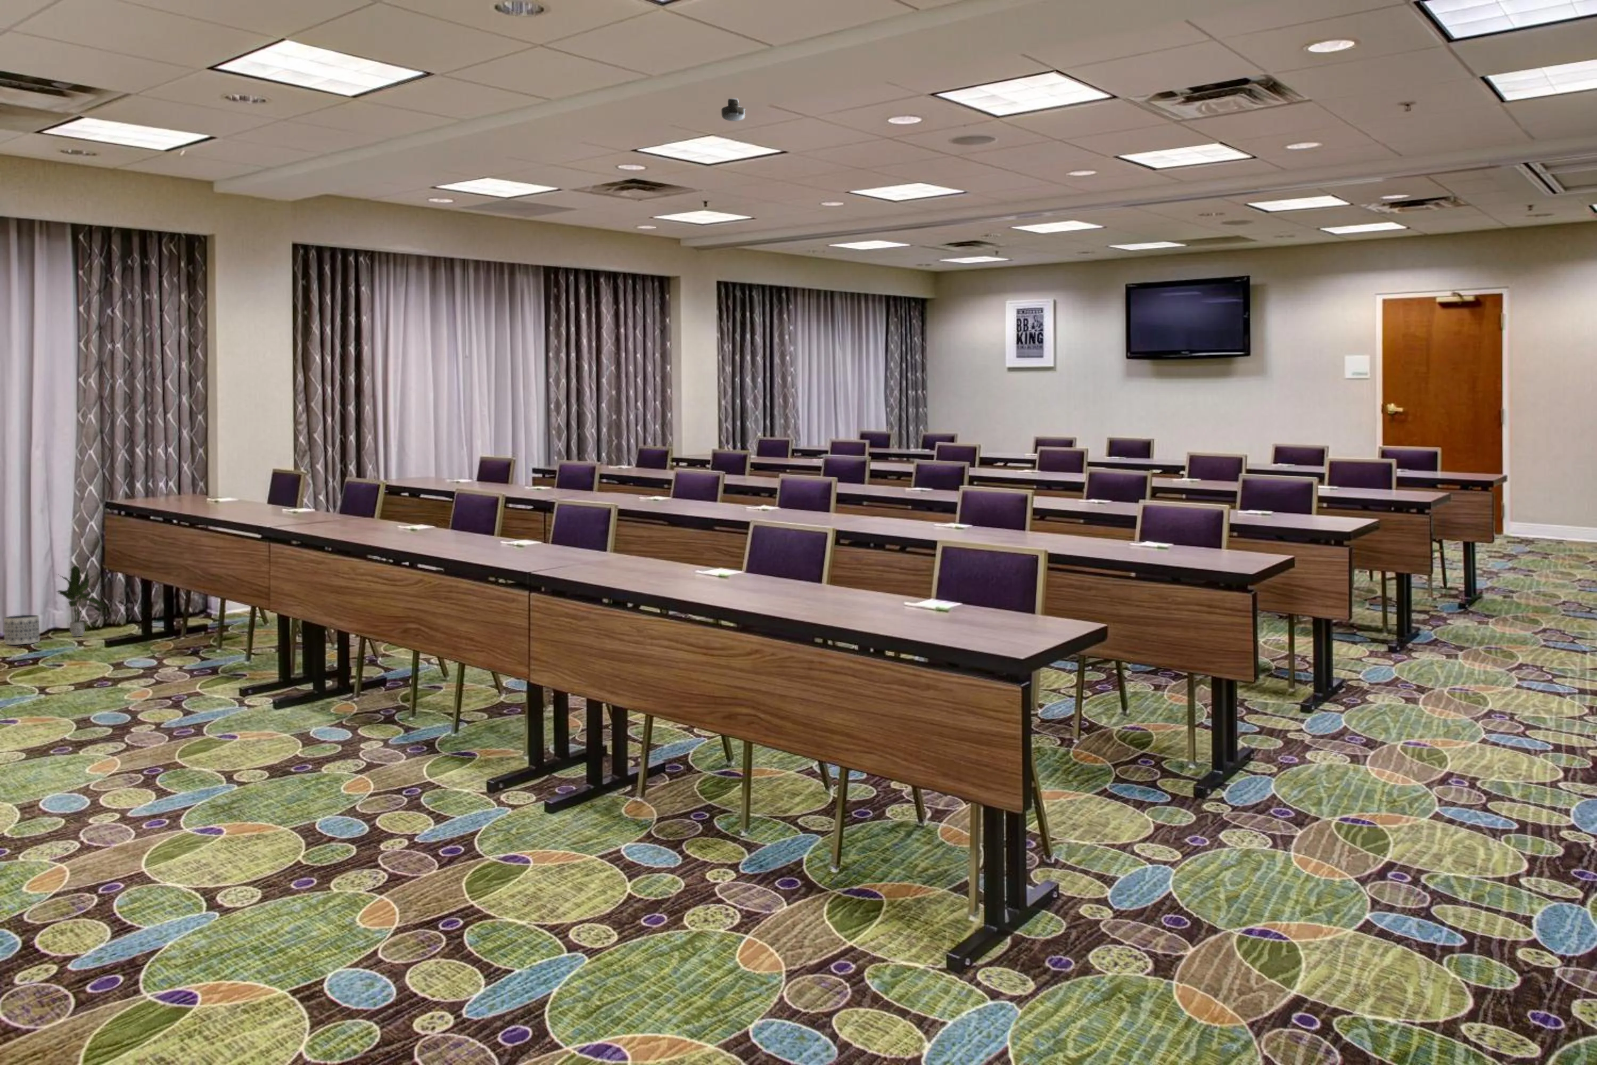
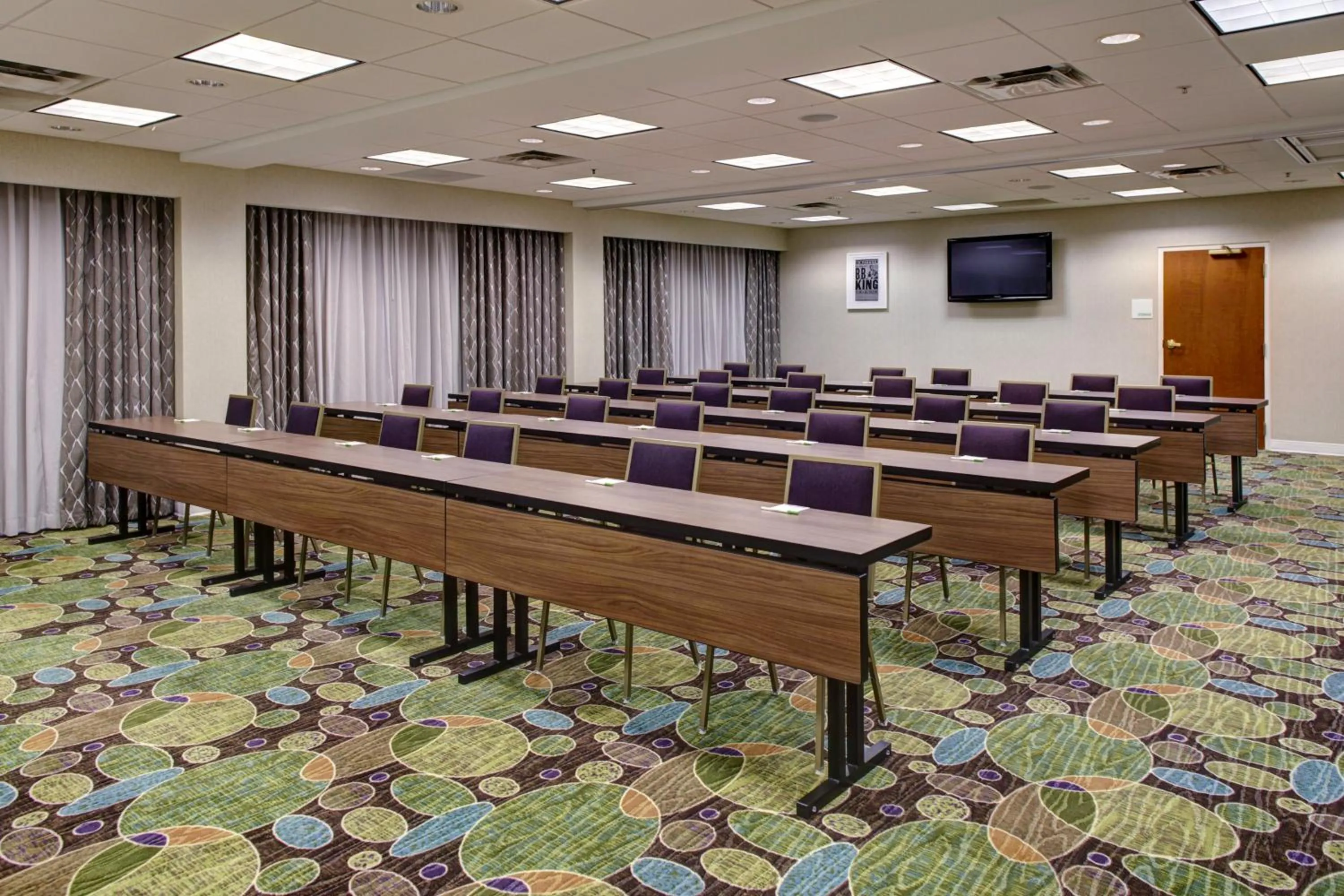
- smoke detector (733, 108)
- planter (21, 630)
- potted plant (81, 600)
